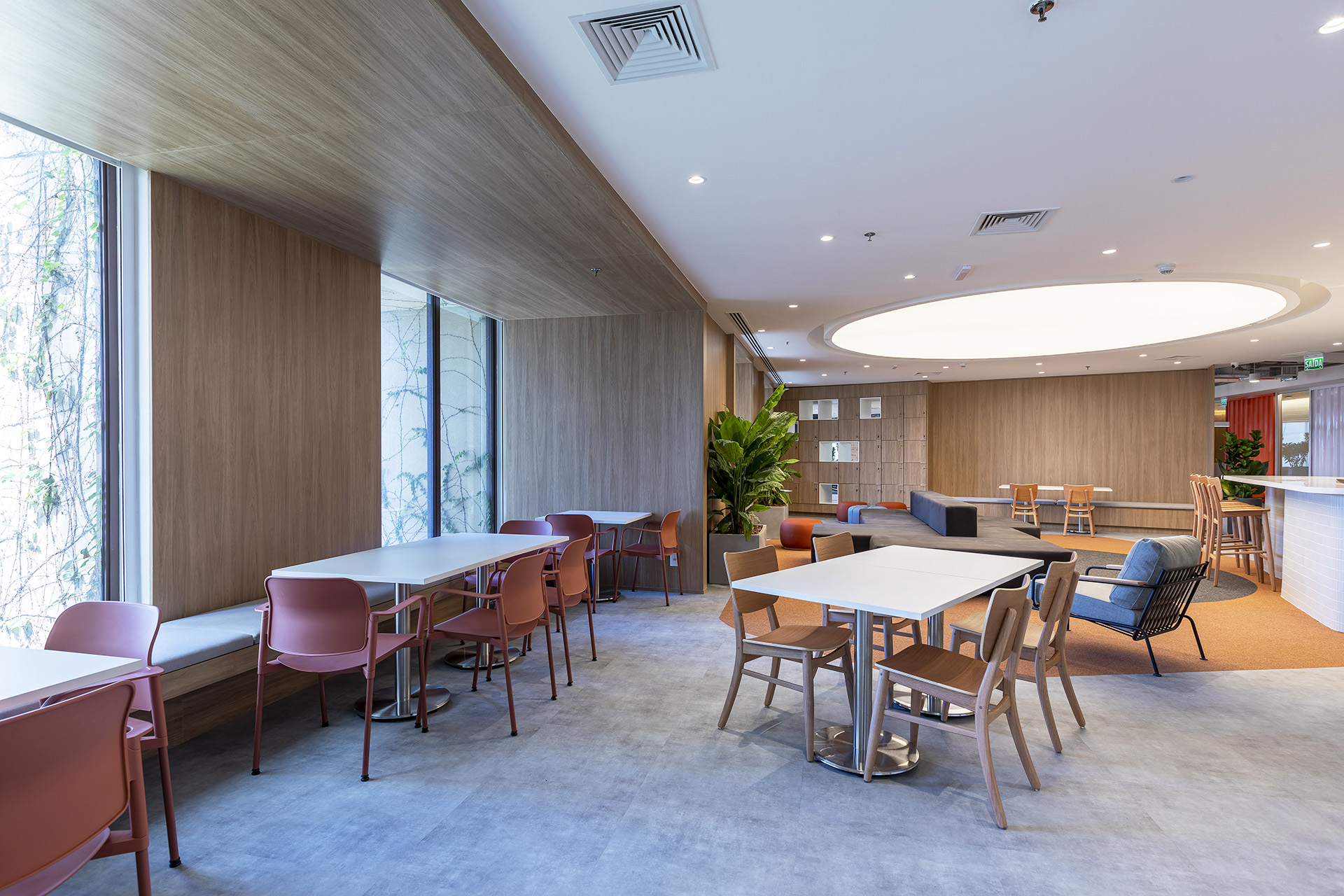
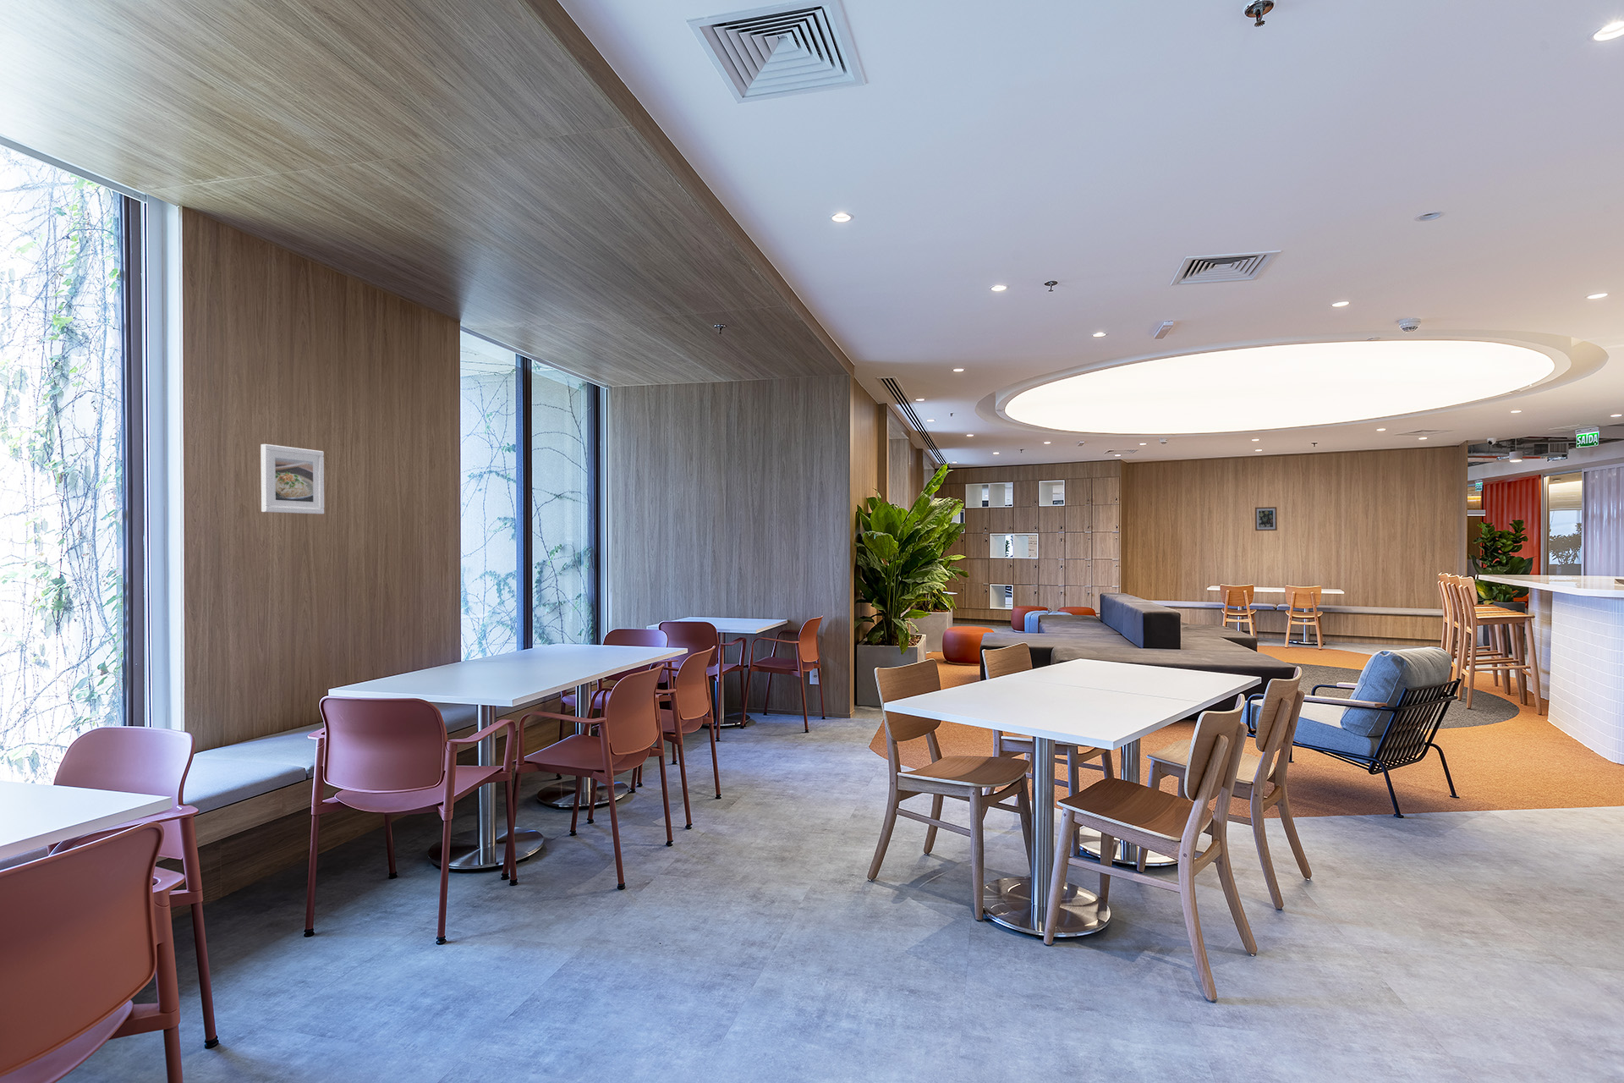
+ wall art (1265, 519)
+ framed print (294, 480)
